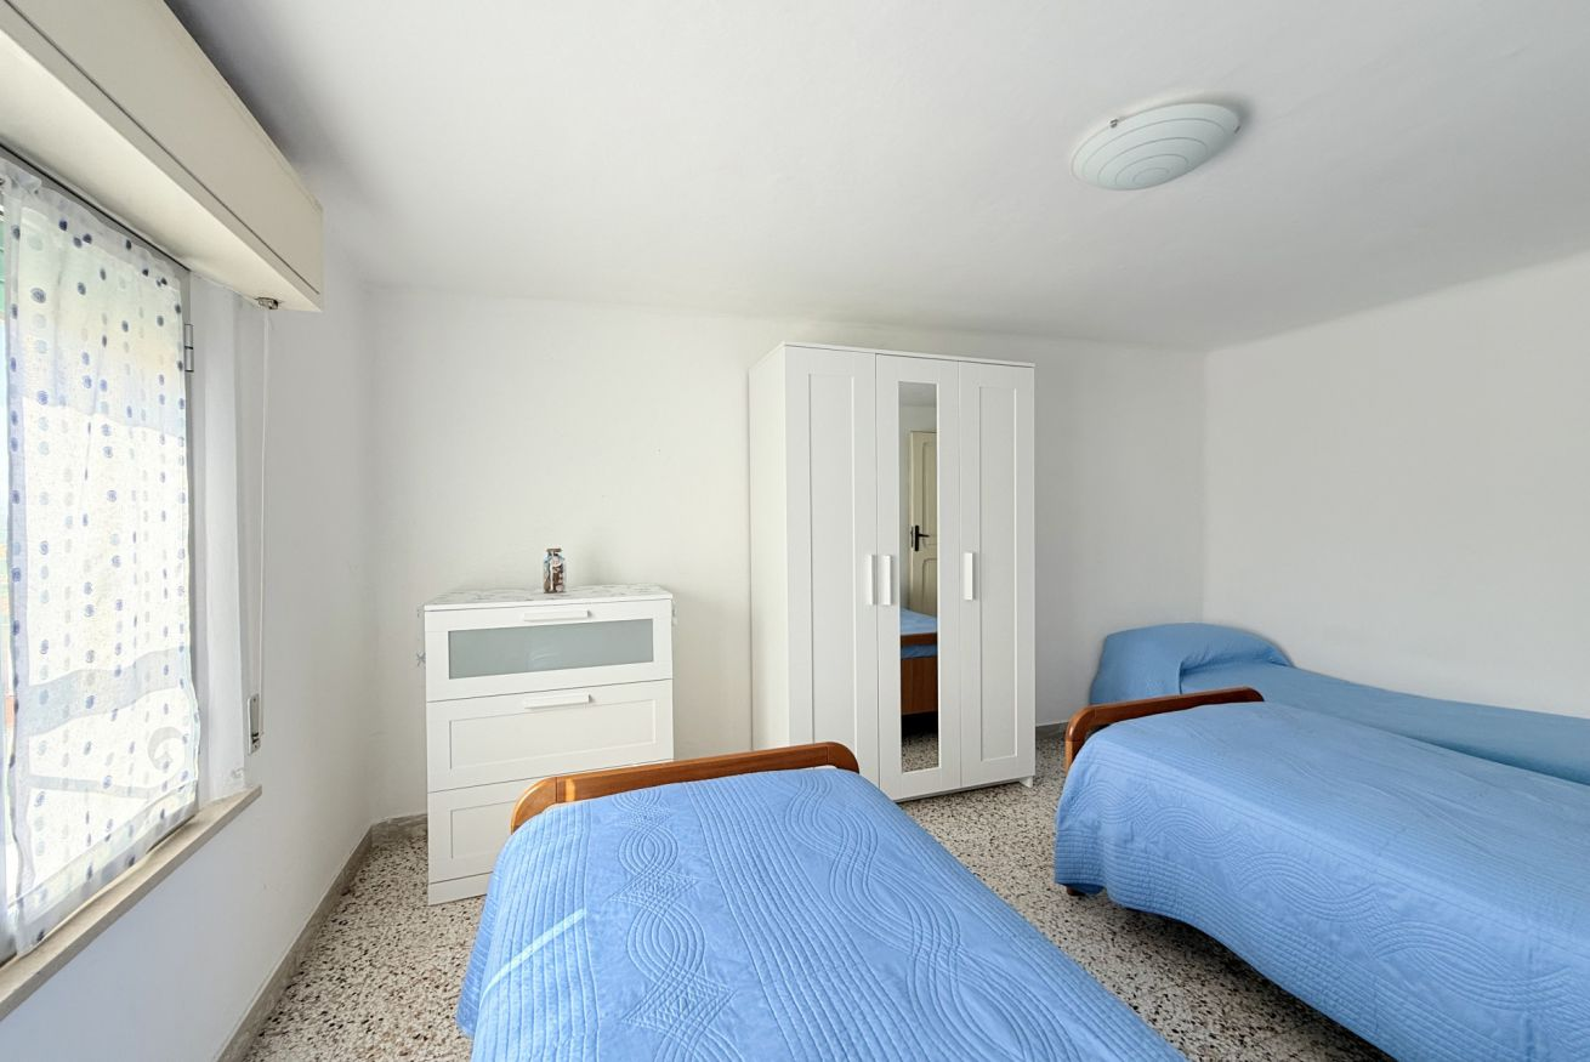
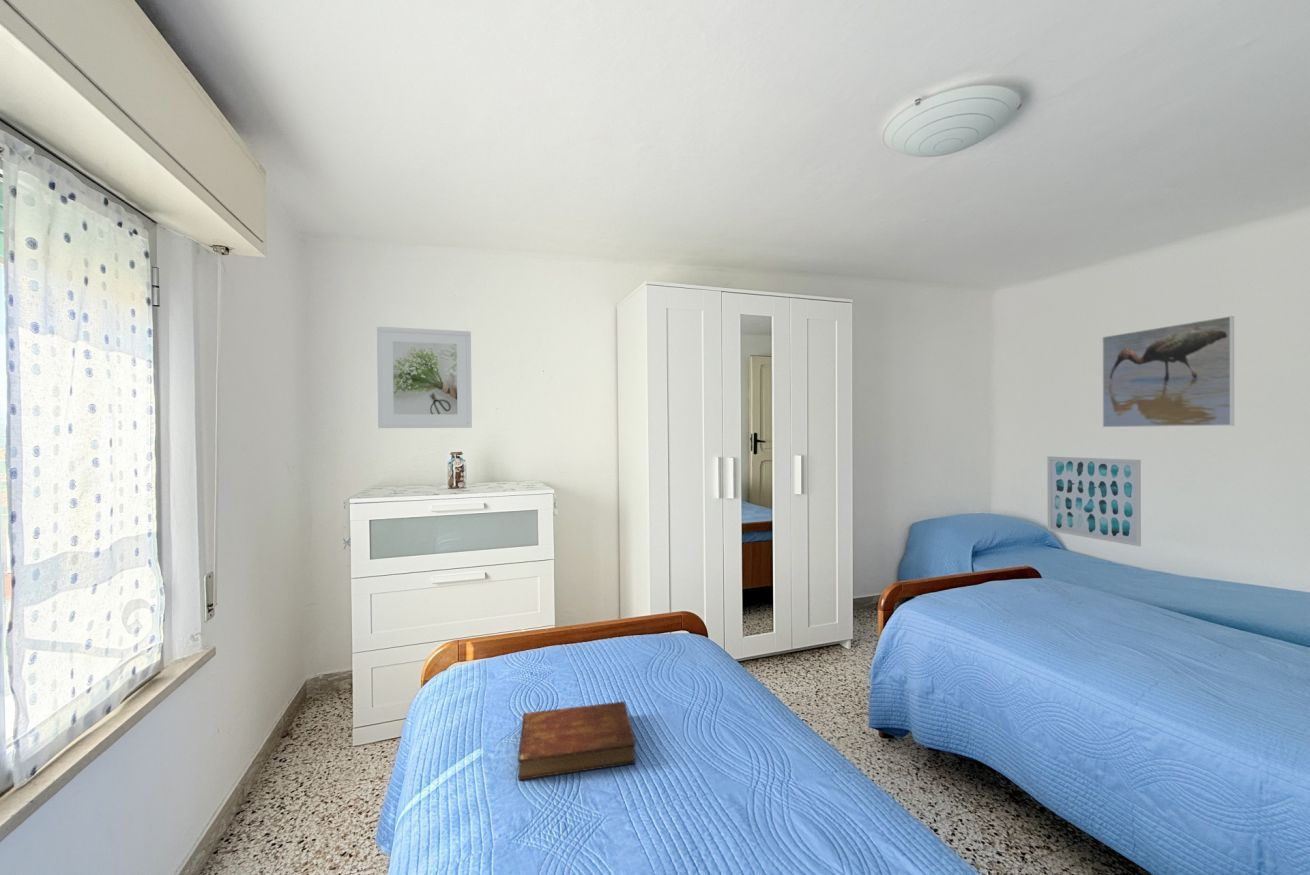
+ bible (576, 735)
+ wall art (1090, 497)
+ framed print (425, 378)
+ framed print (1162, 377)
